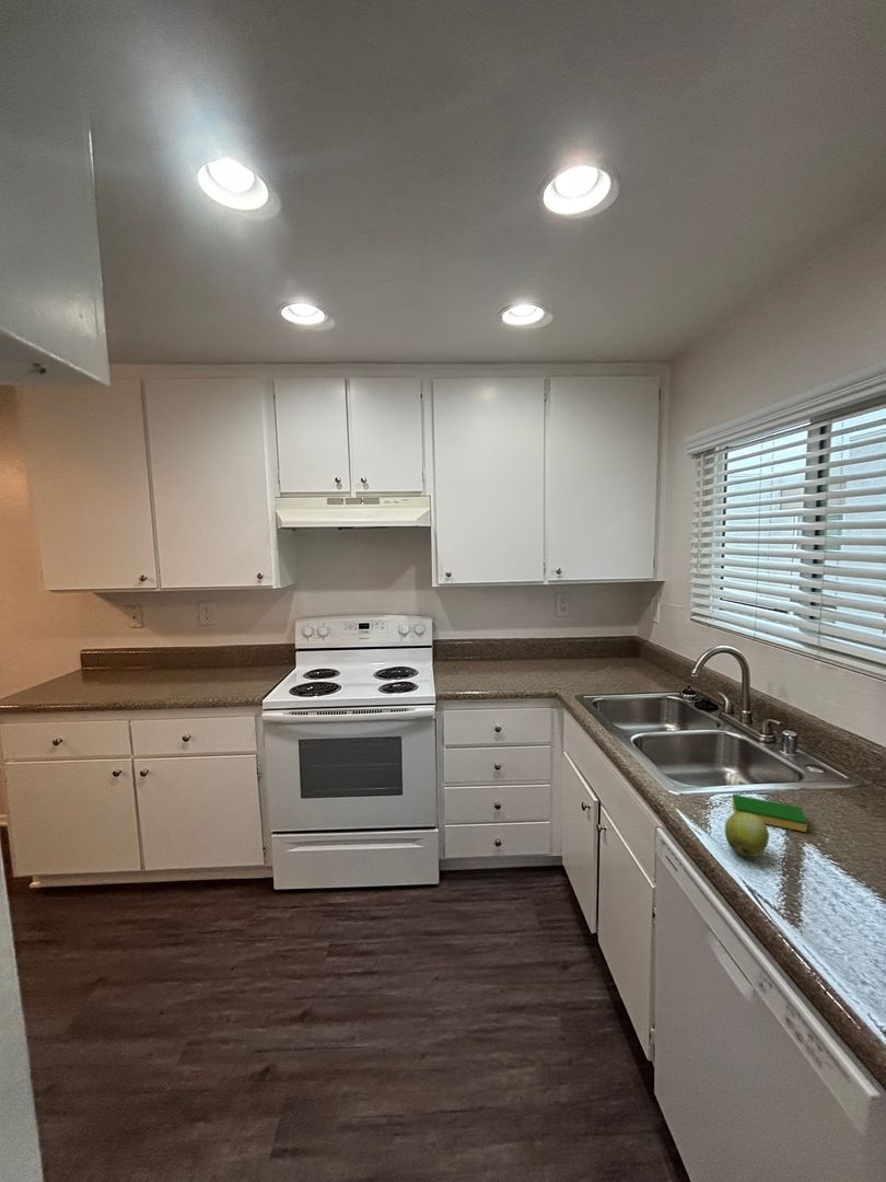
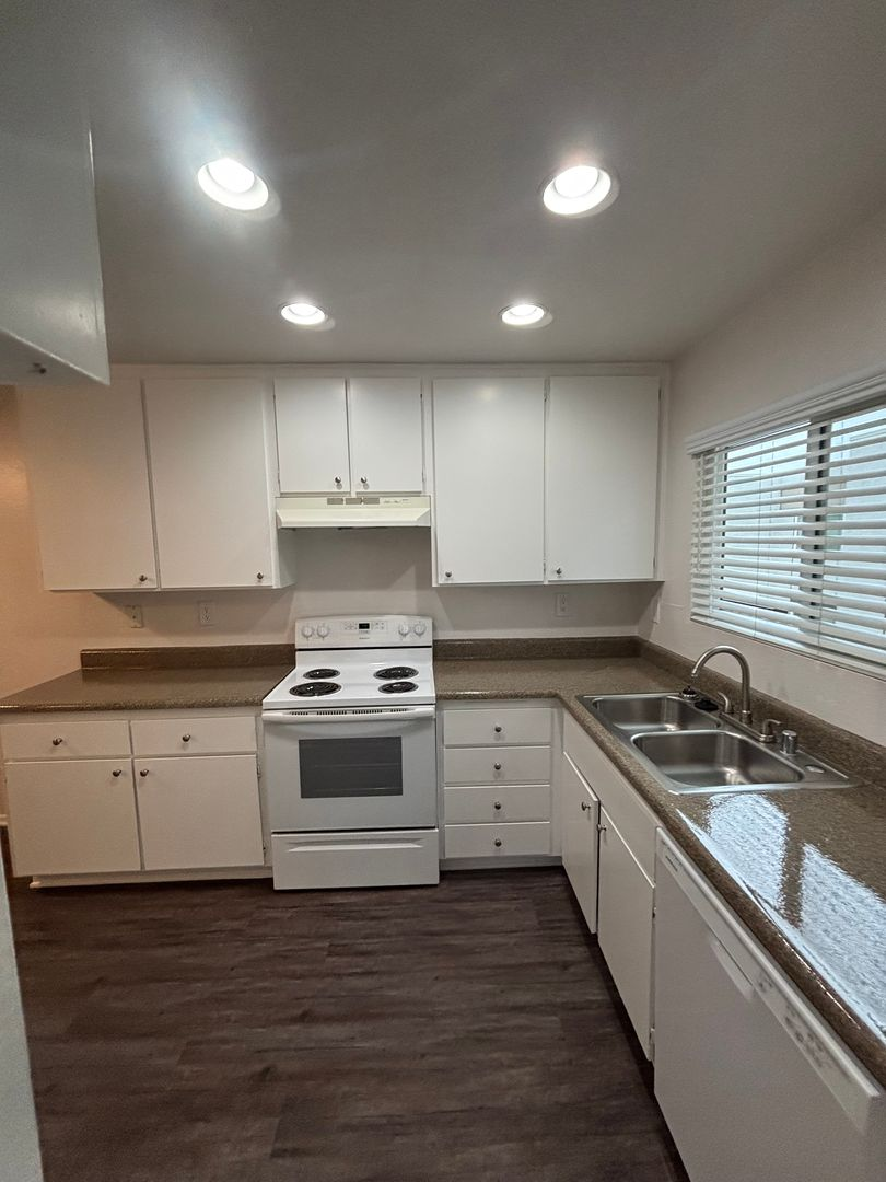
- apple (746, 833)
- dish sponge (767, 812)
